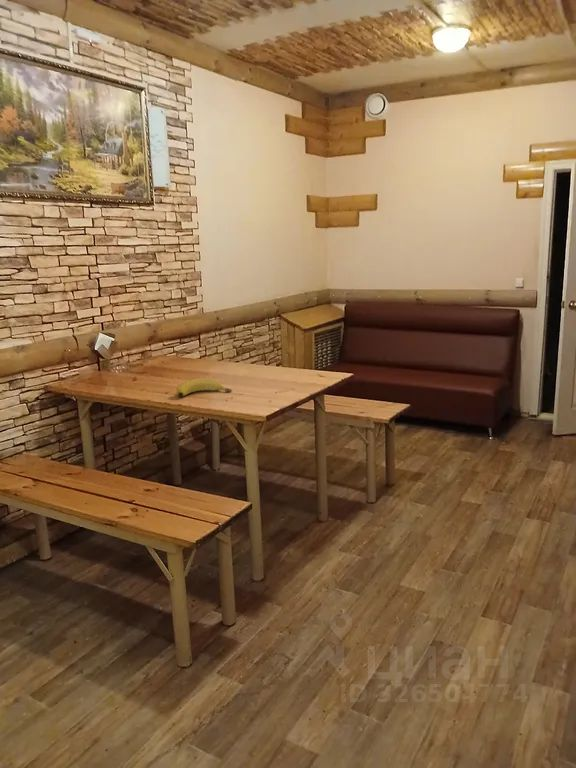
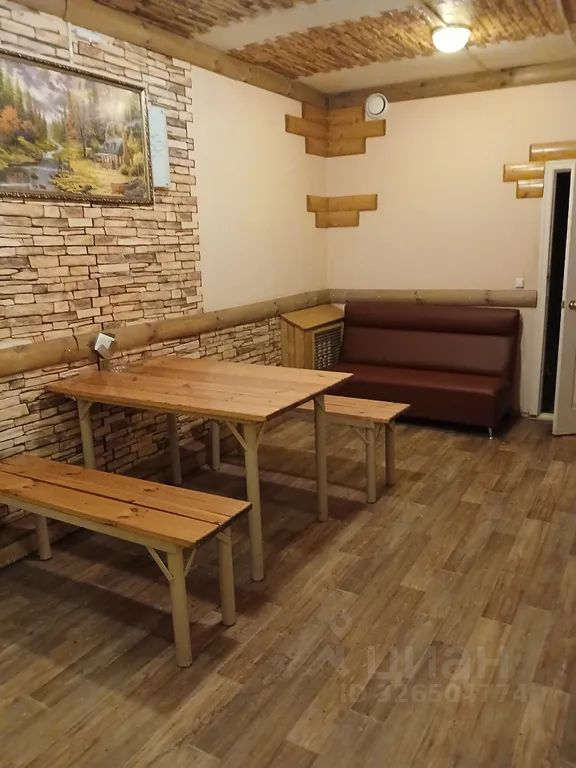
- banana (202, 387)
